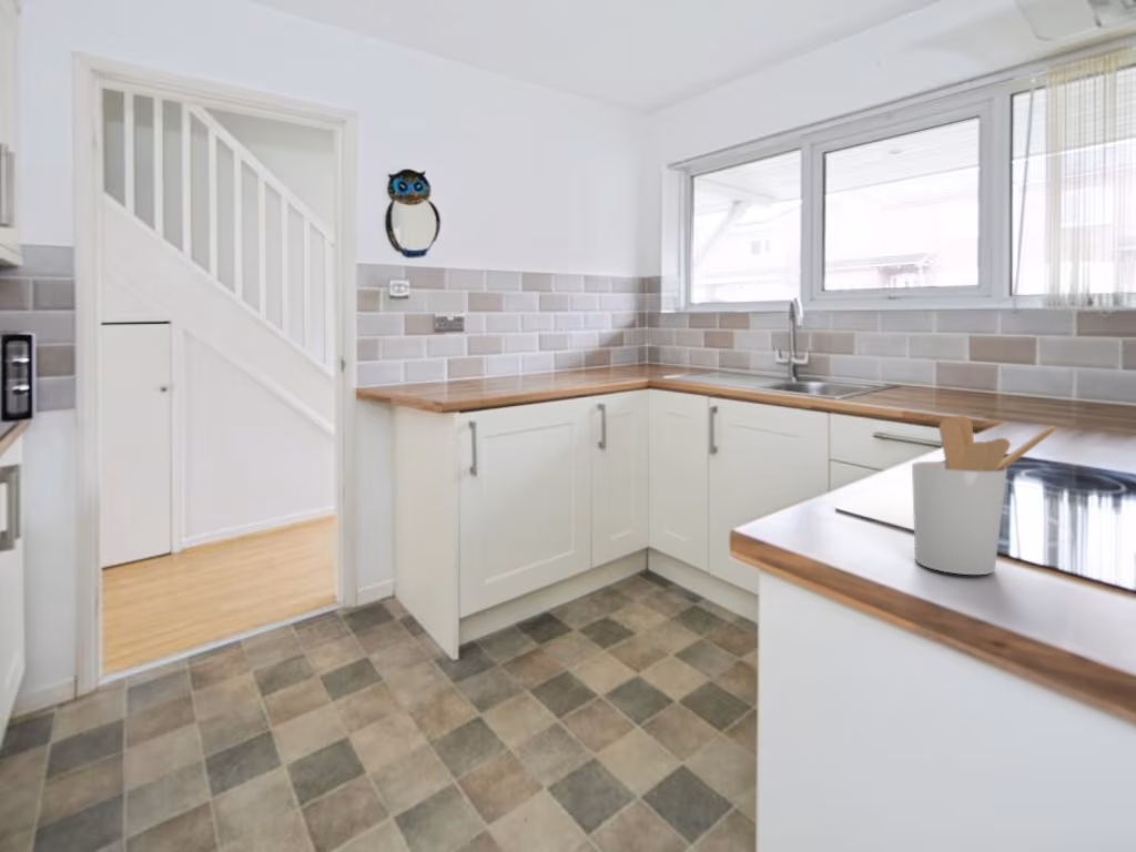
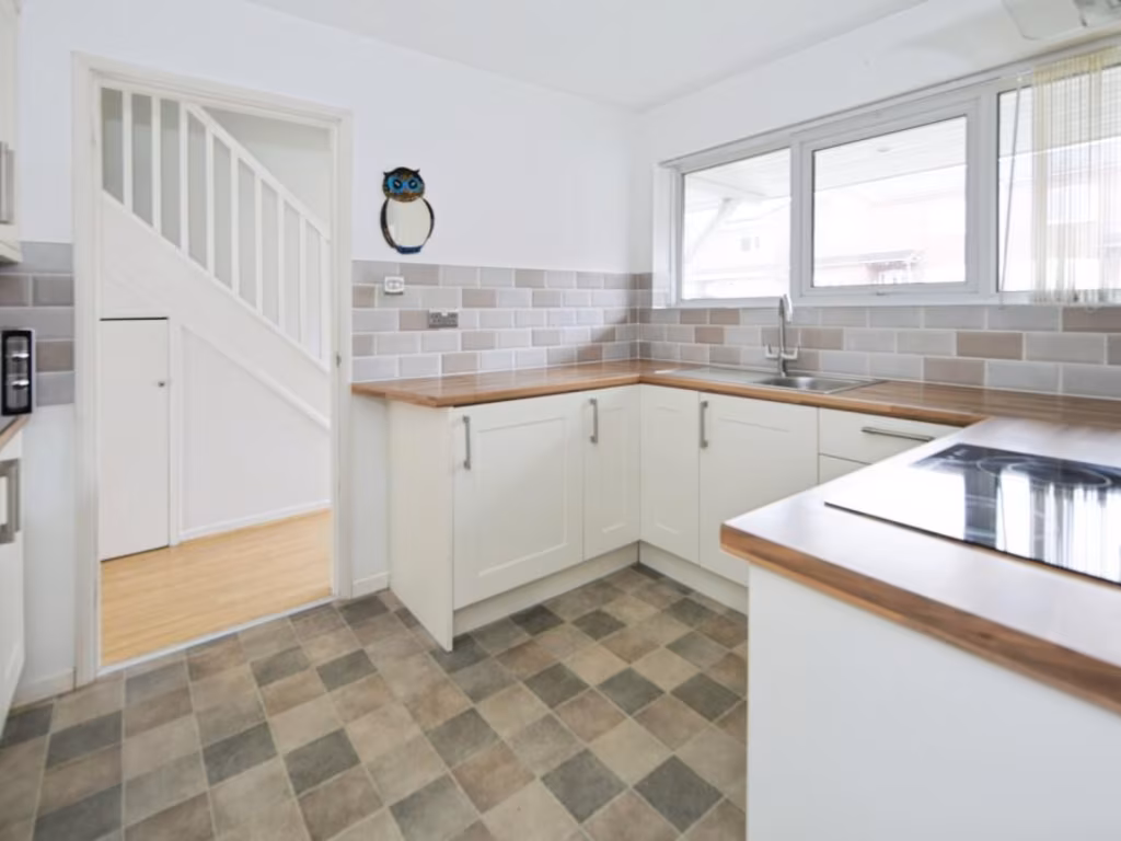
- utensil holder (982, 493)
